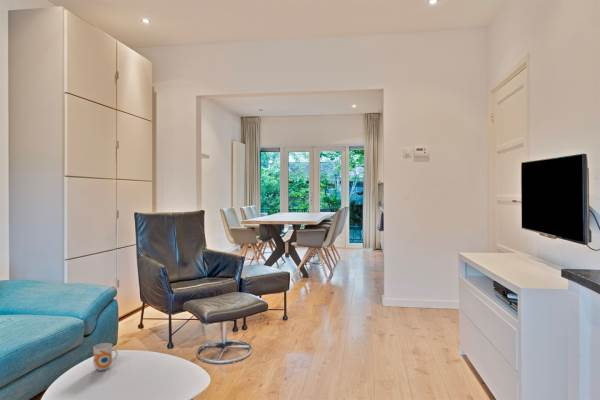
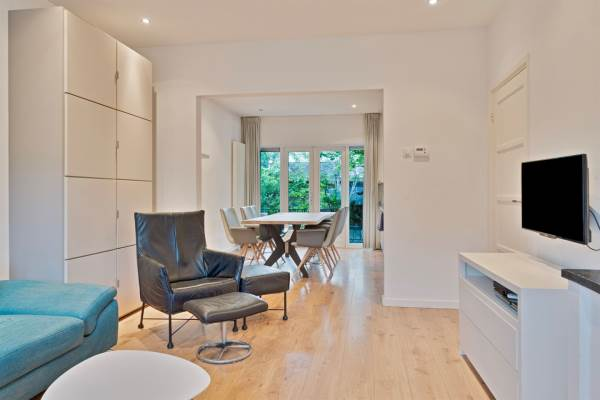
- mug (104, 357)
